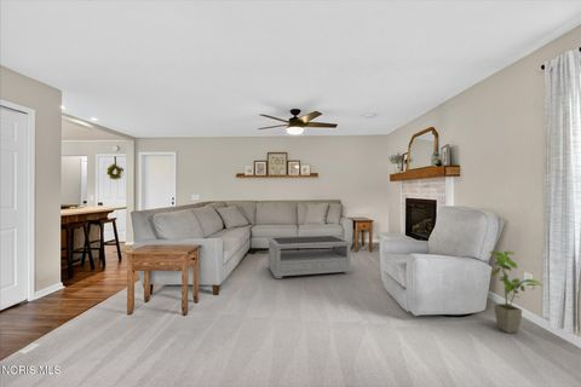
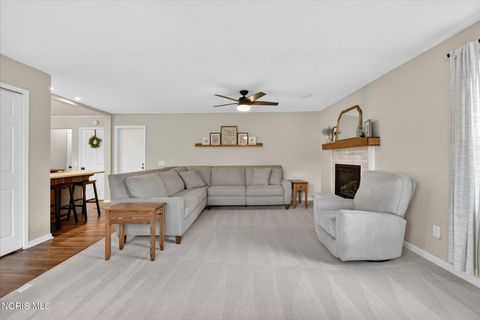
- house plant (508, 291)
- coffee table (307, 254)
